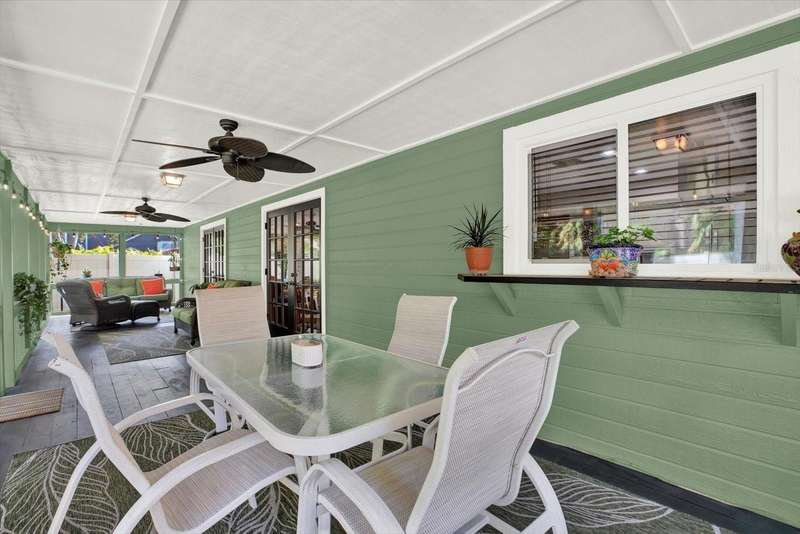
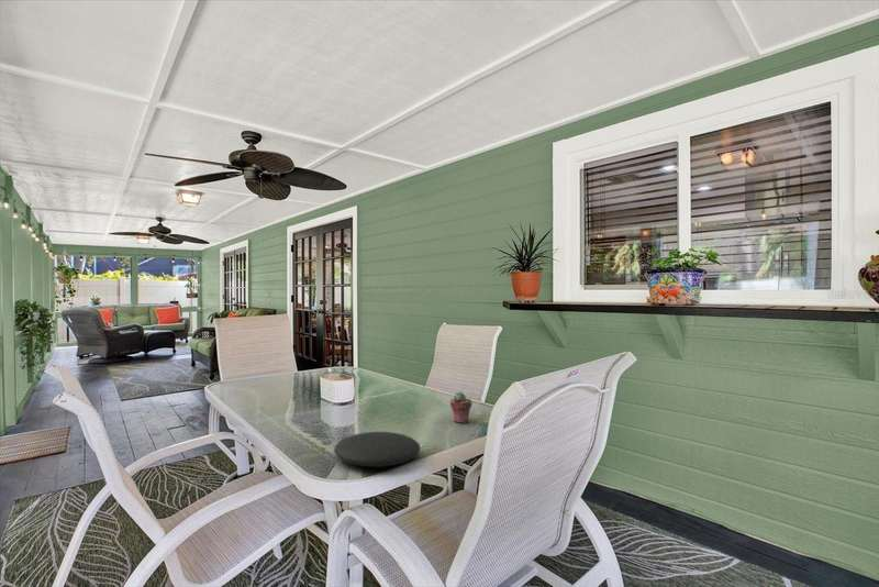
+ plate (377, 447)
+ potted succulent (460, 406)
